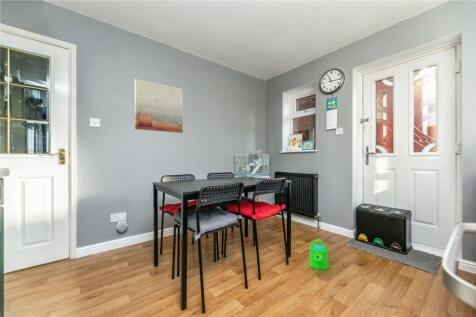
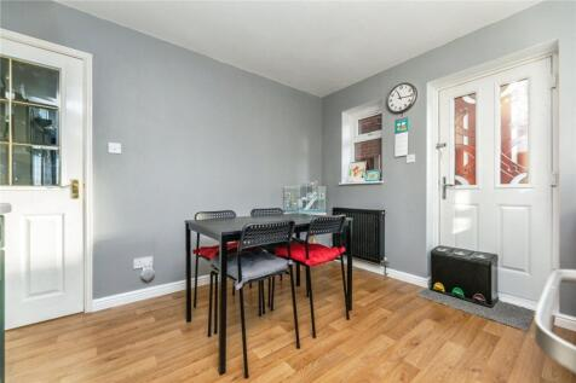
- watering can (318, 252)
- wall art (160, 107)
